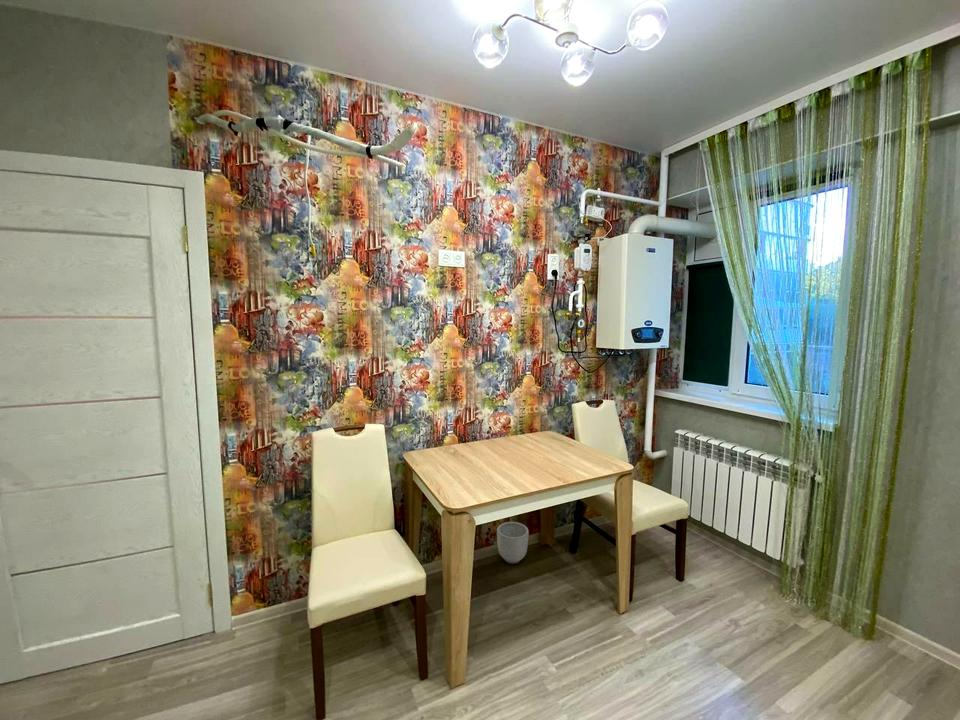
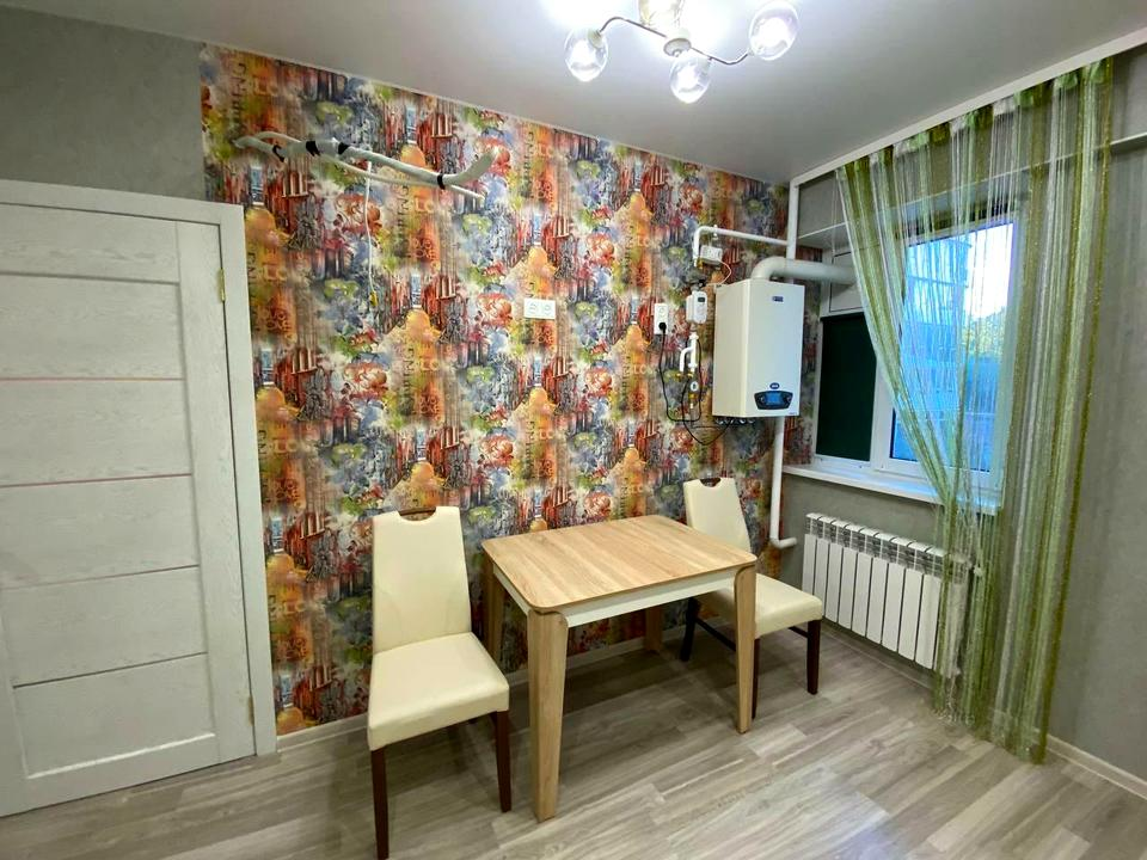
- planter (512, 544)
